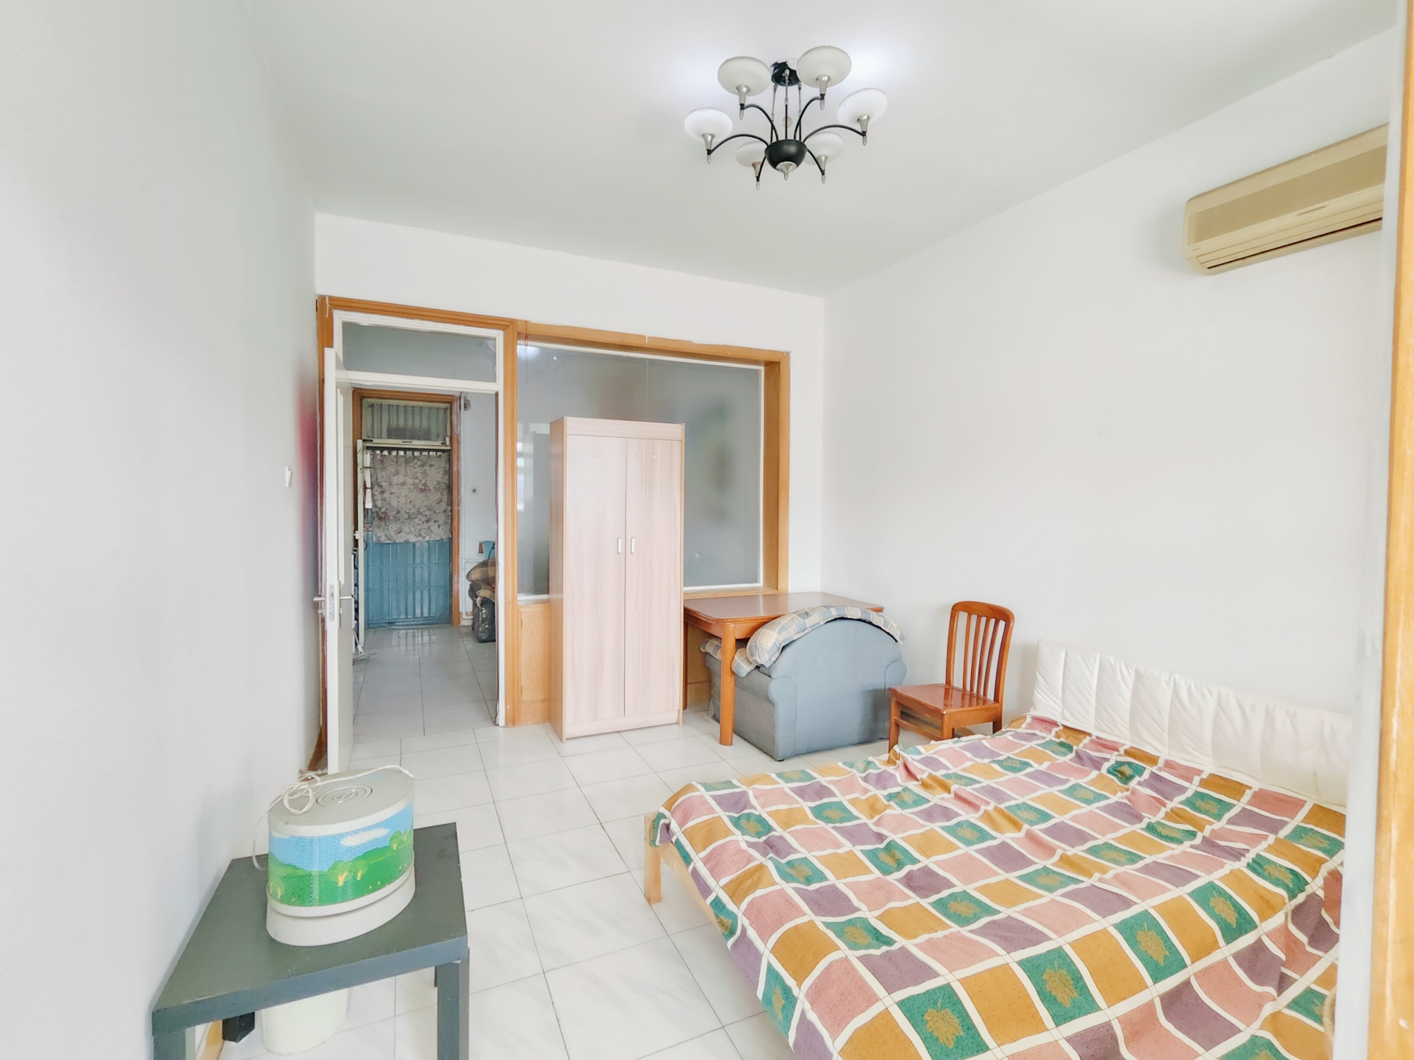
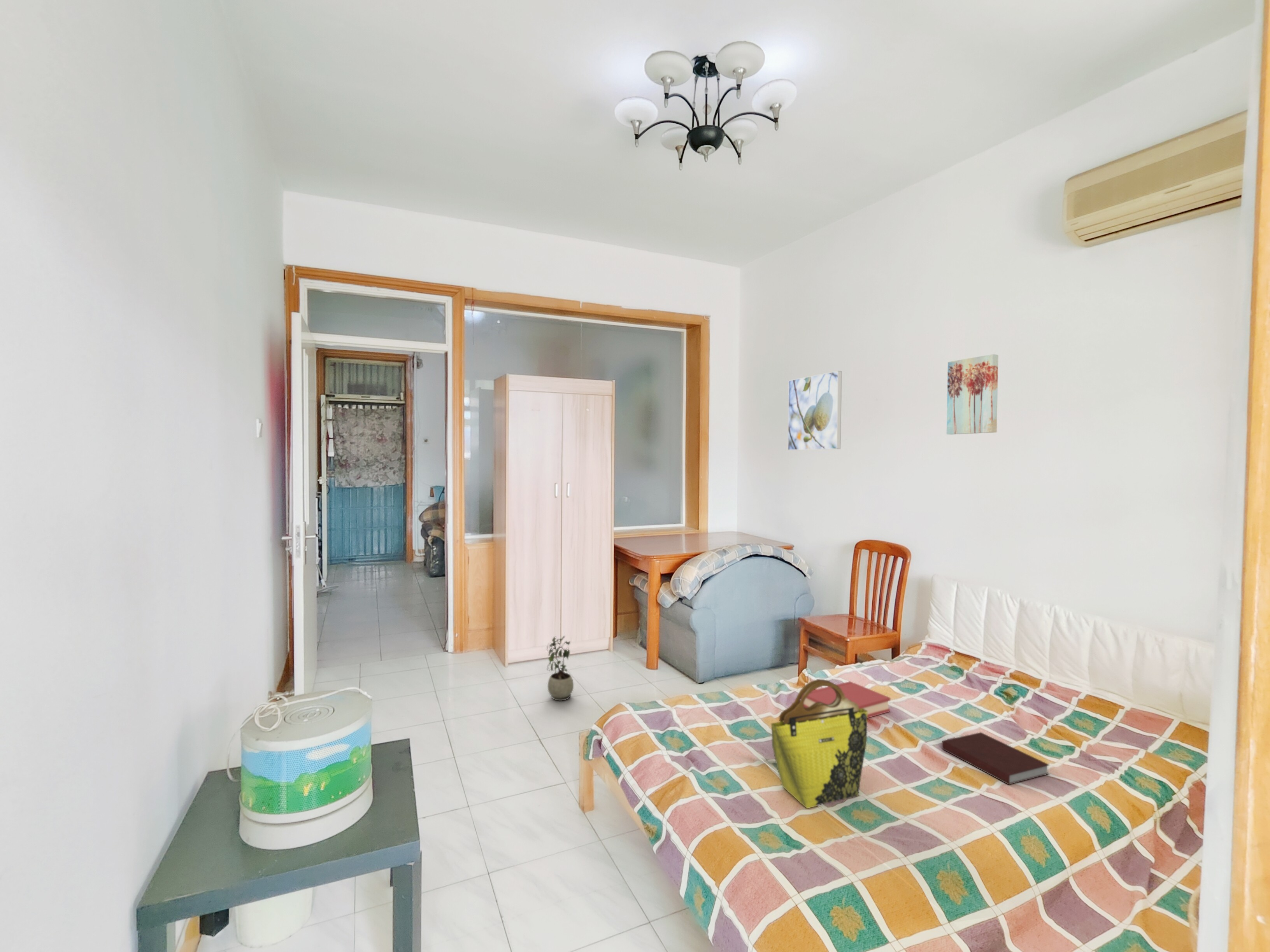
+ potted plant (558, 669)
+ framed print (813, 413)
+ tote bag (820, 736)
+ hardback book (847, 699)
+ notebook (993, 756)
+ wall art (971, 396)
